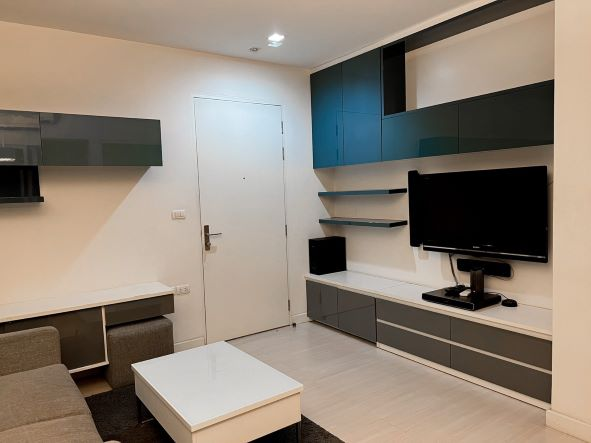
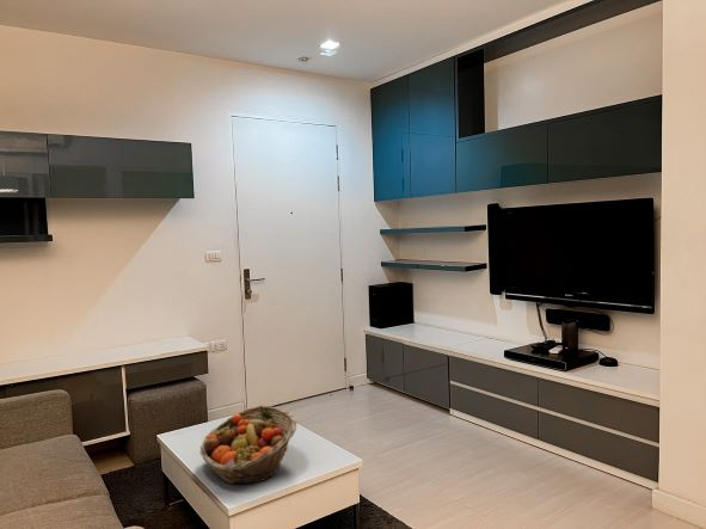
+ fruit basket (248, 442)
